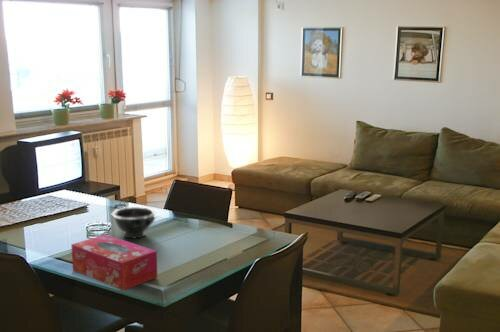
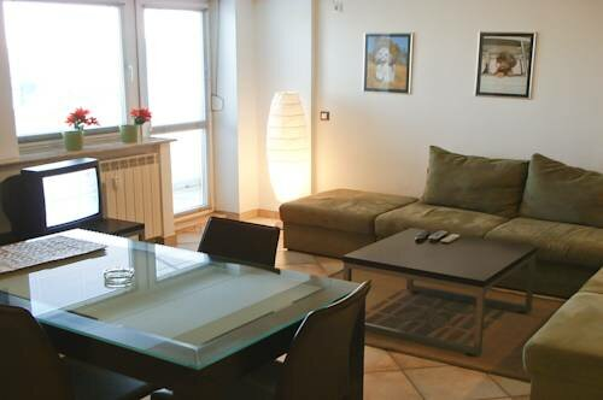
- tissue box (113, 260)
- bowl (134, 222)
